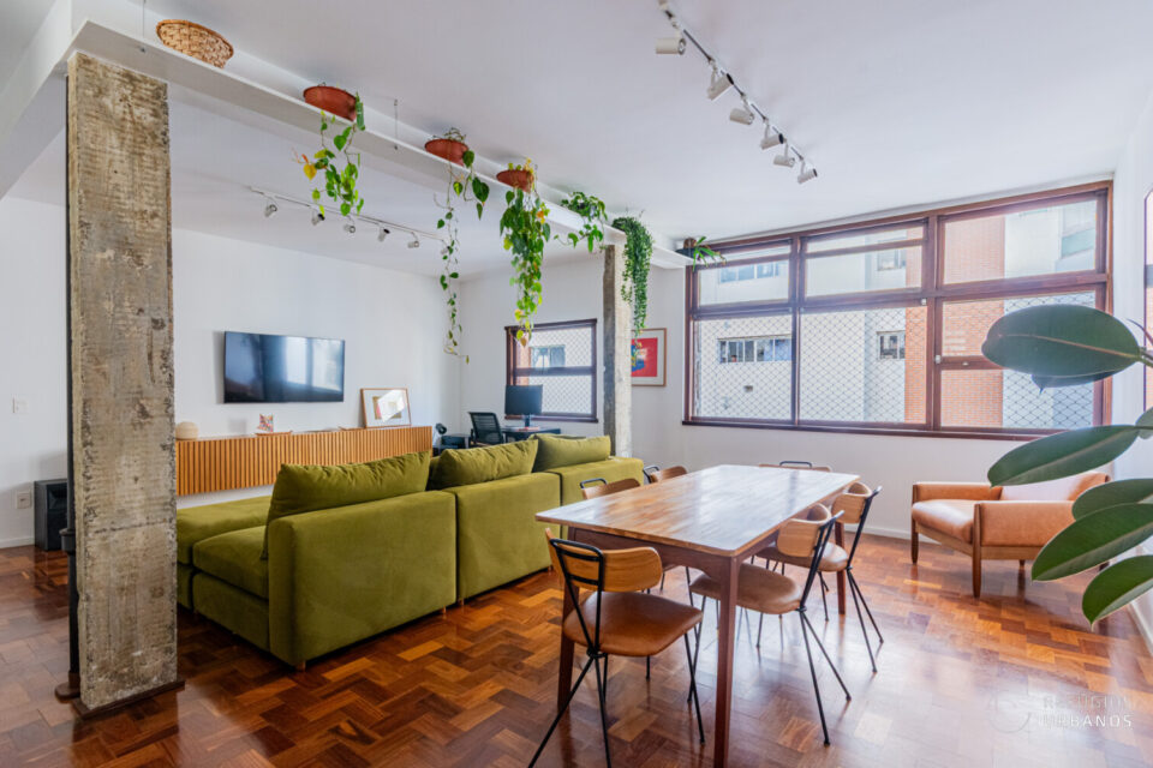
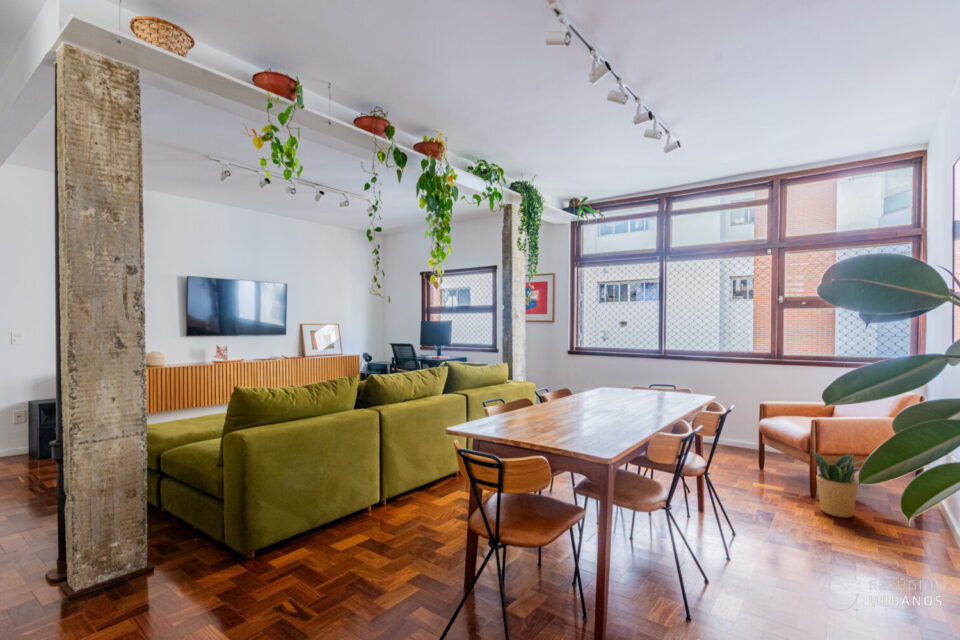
+ potted plant (837, 482)
